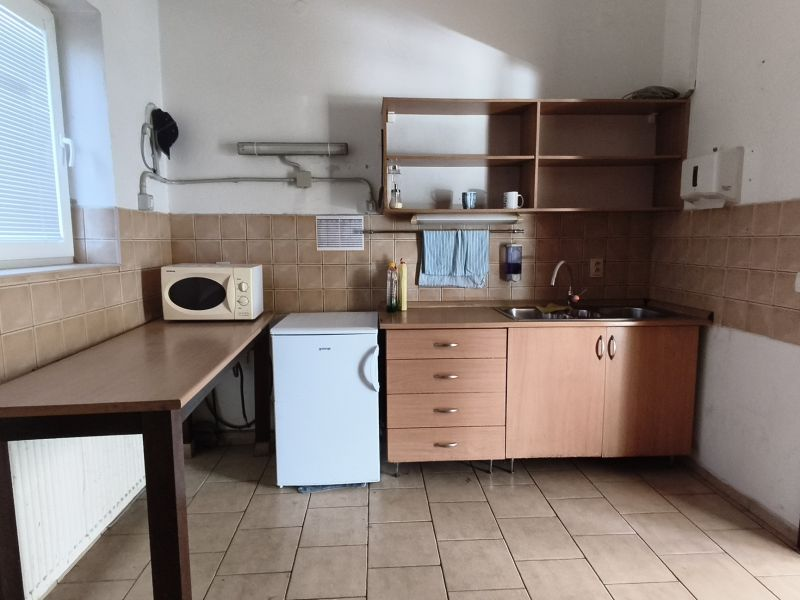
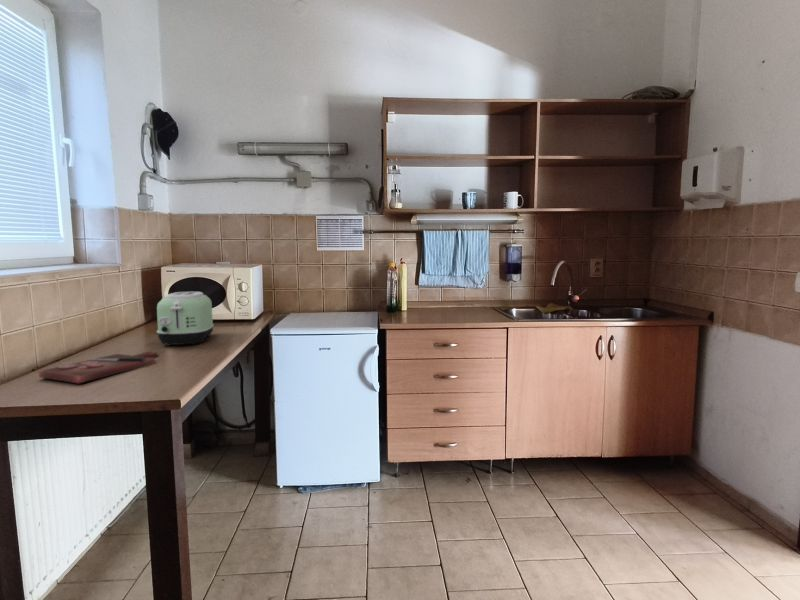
+ cutting board (103, 364)
+ toaster (185, 317)
